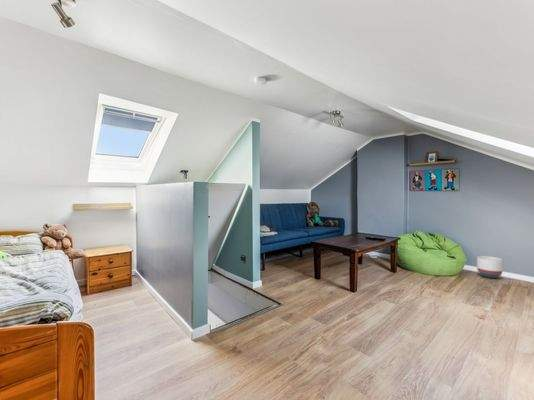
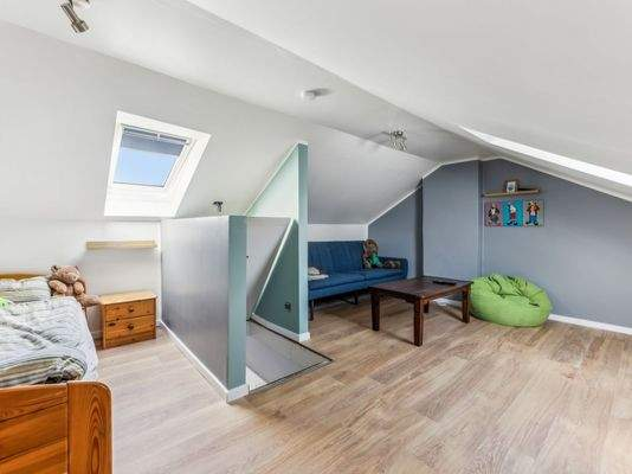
- planter (489, 267)
